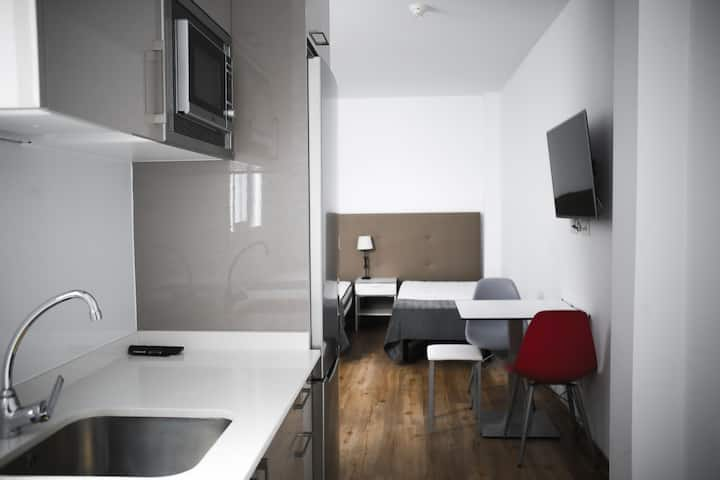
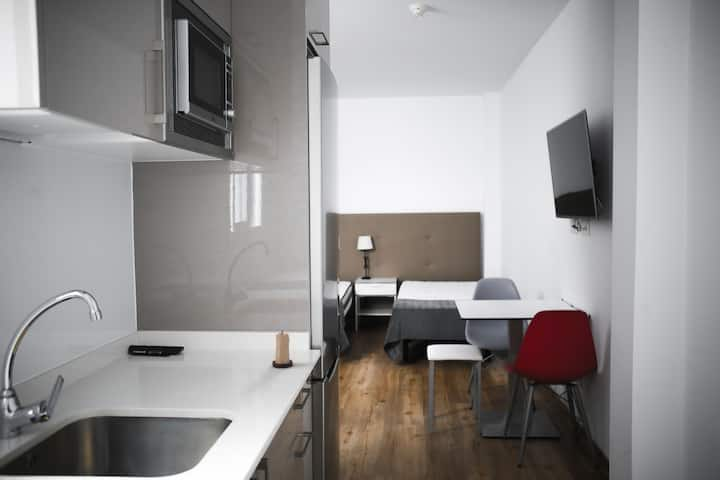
+ candle (282, 347)
